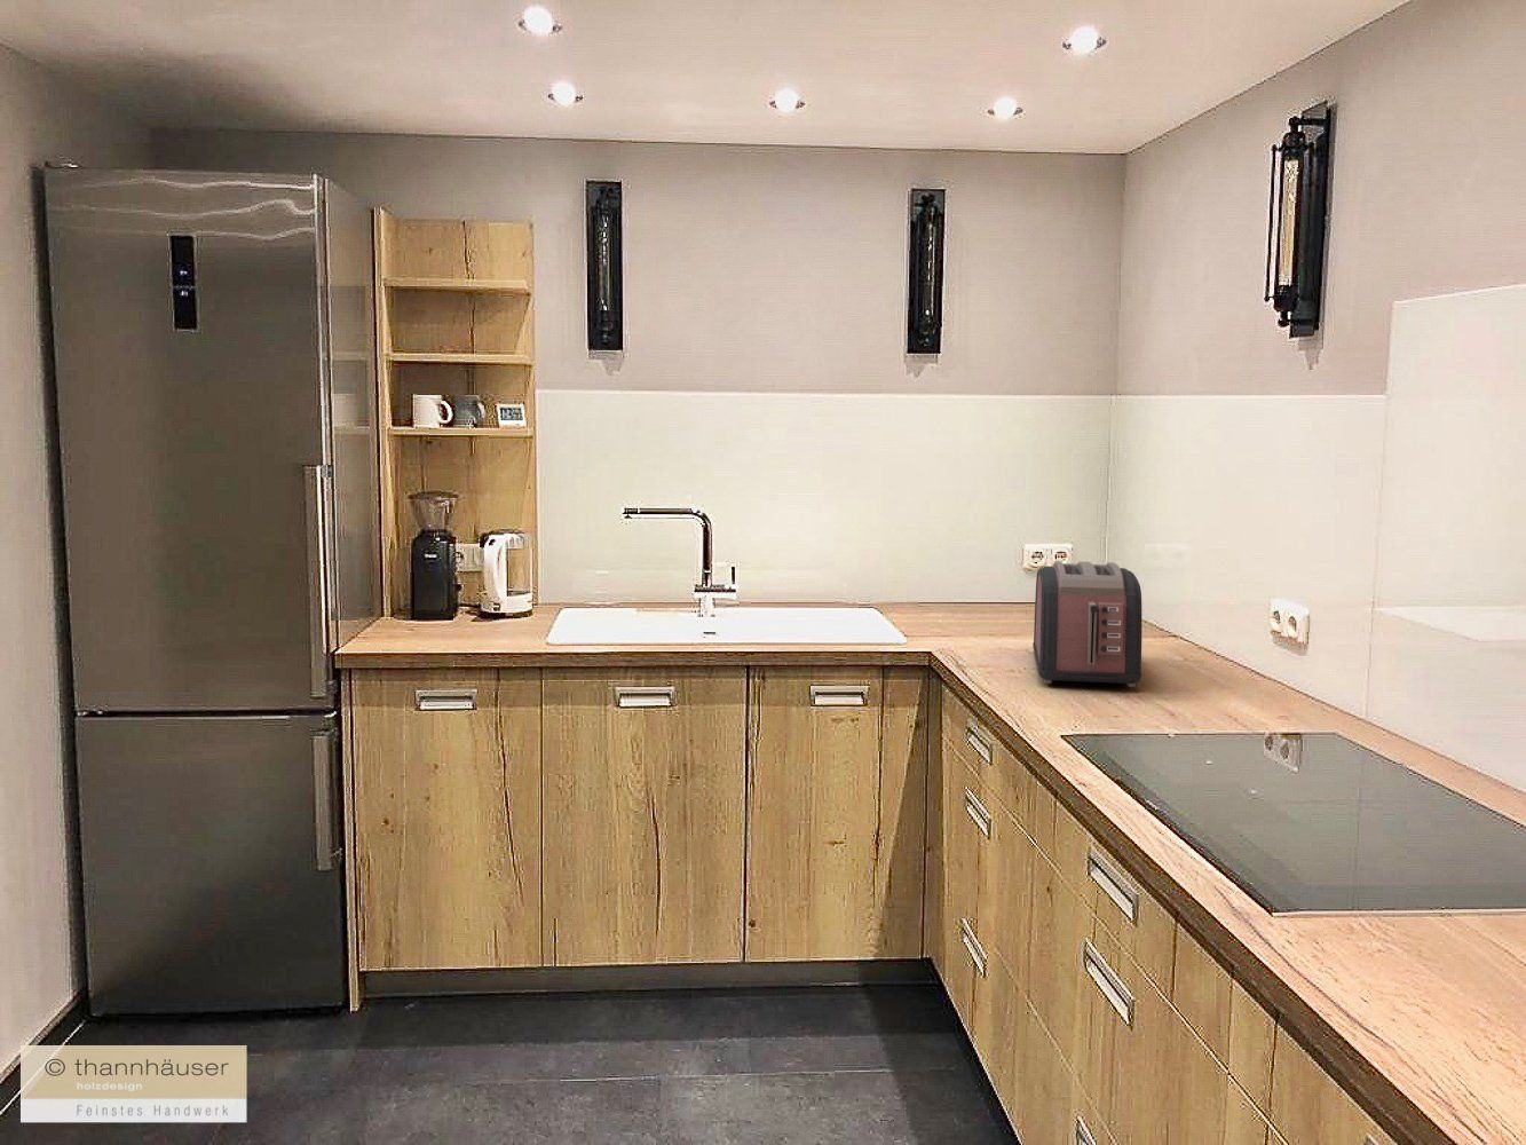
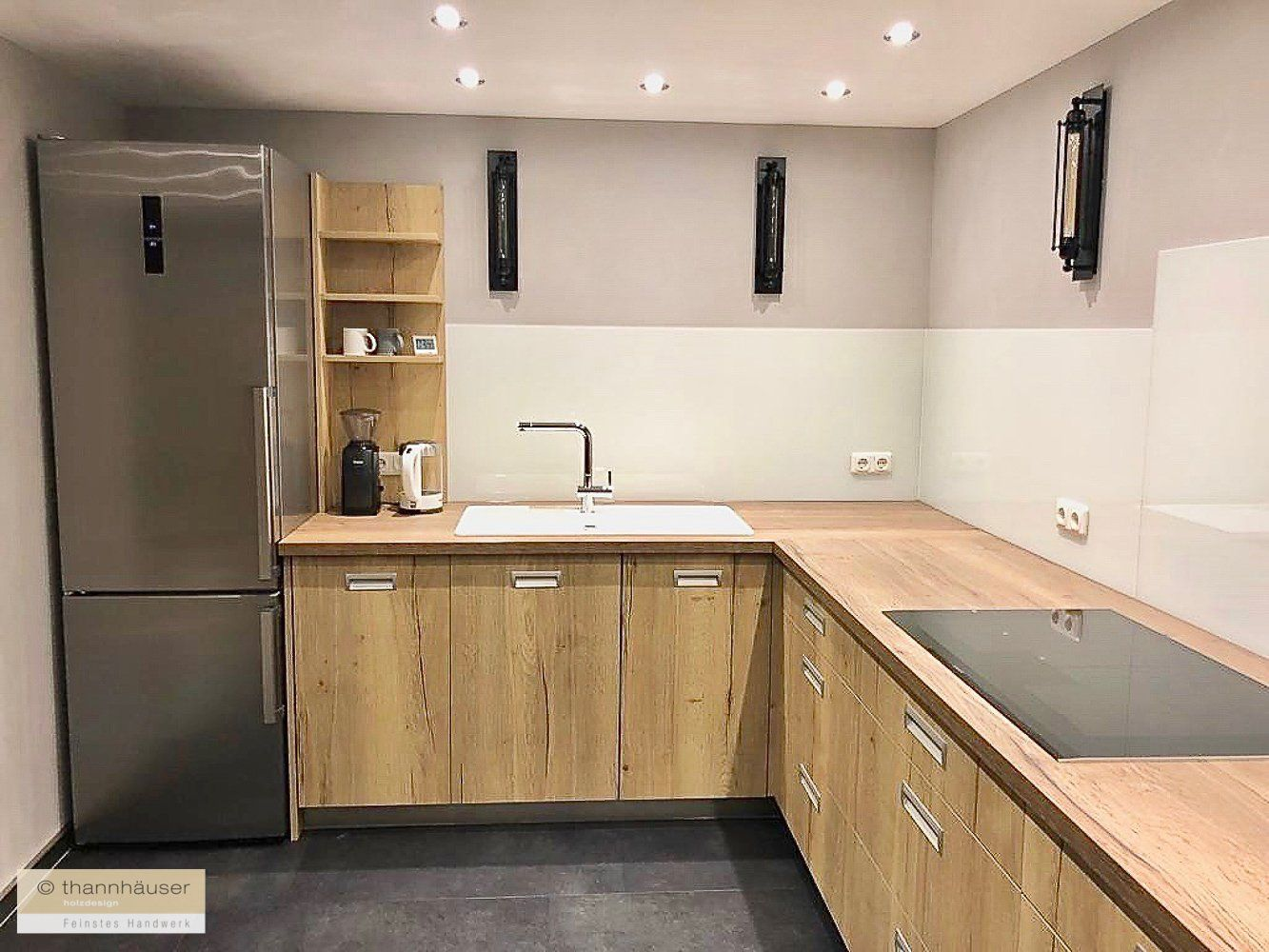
- toaster (1085, 617)
